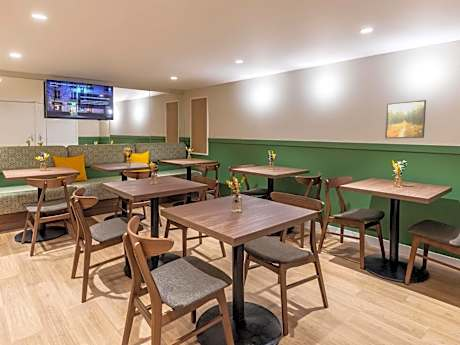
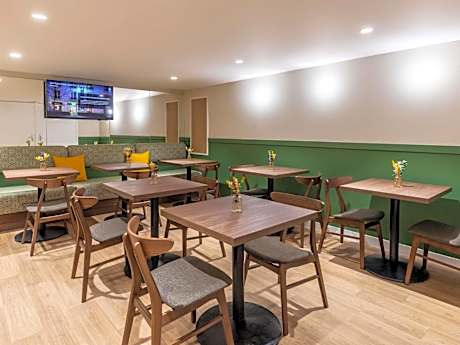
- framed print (404, 120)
